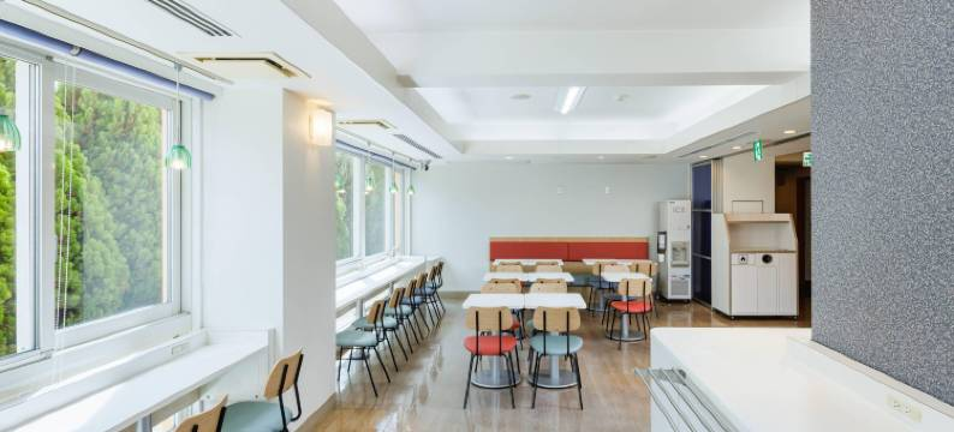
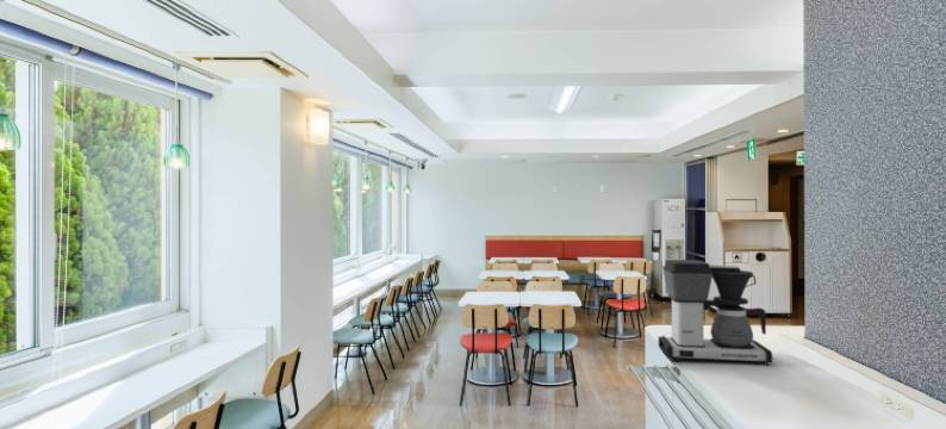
+ coffee maker (715, 306)
